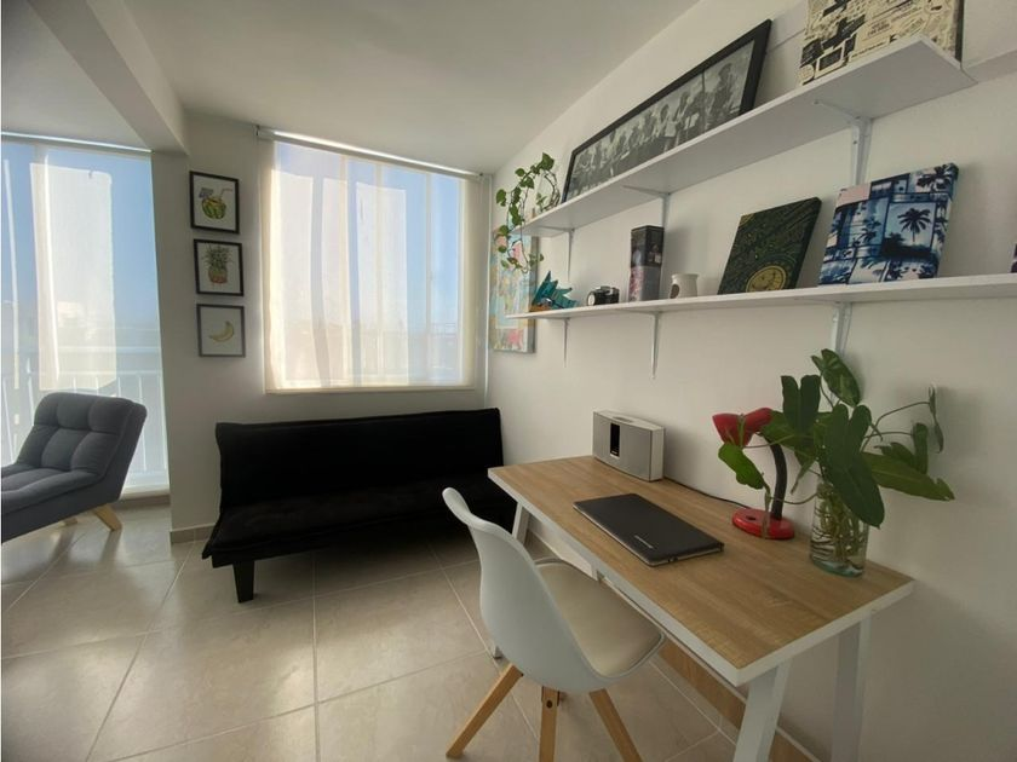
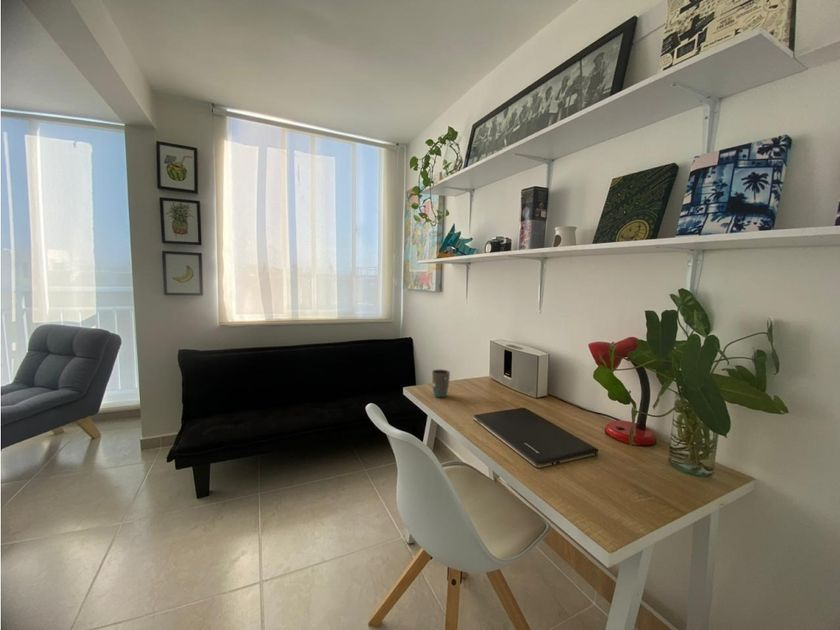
+ mug (441, 384)
